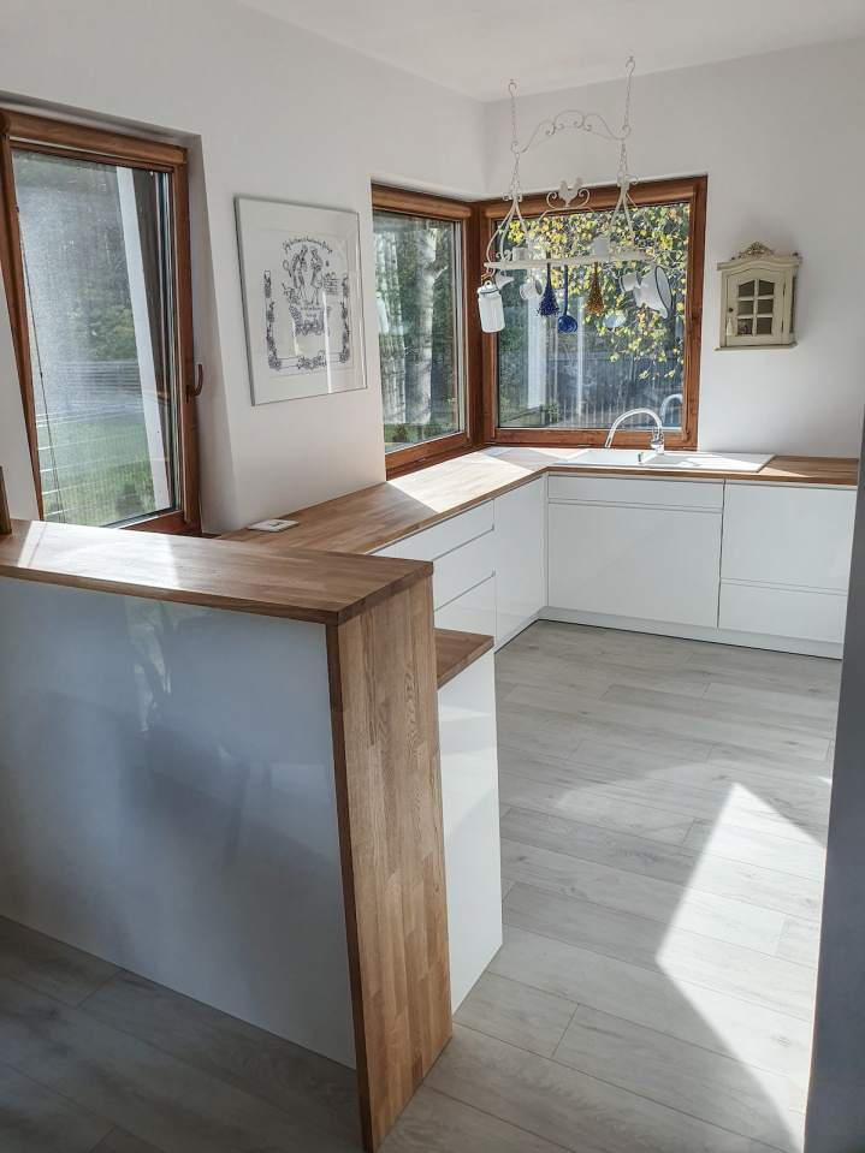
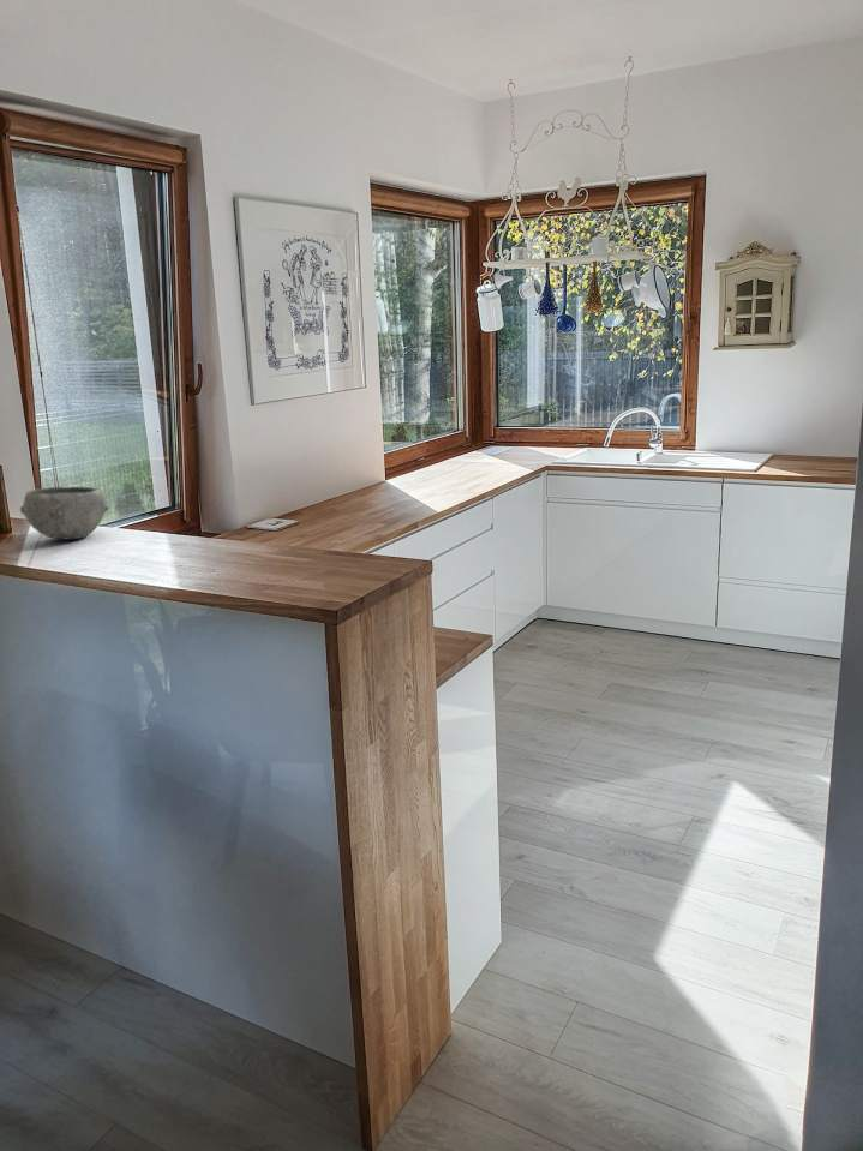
+ bowl (65, 512)
